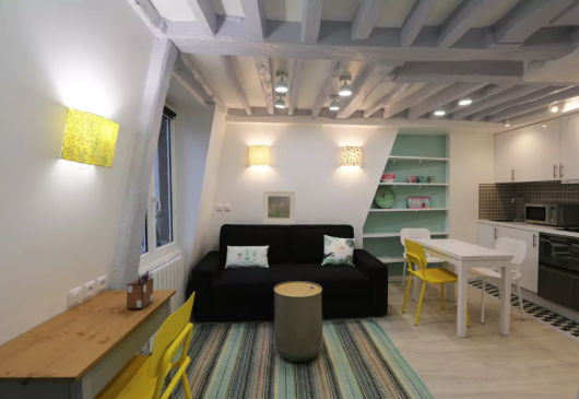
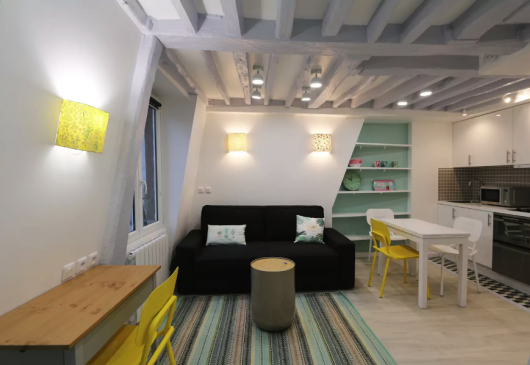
- desk organizer (140, 287)
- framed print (279, 207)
